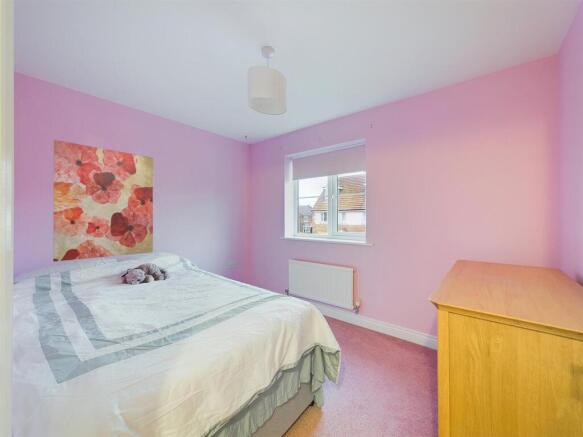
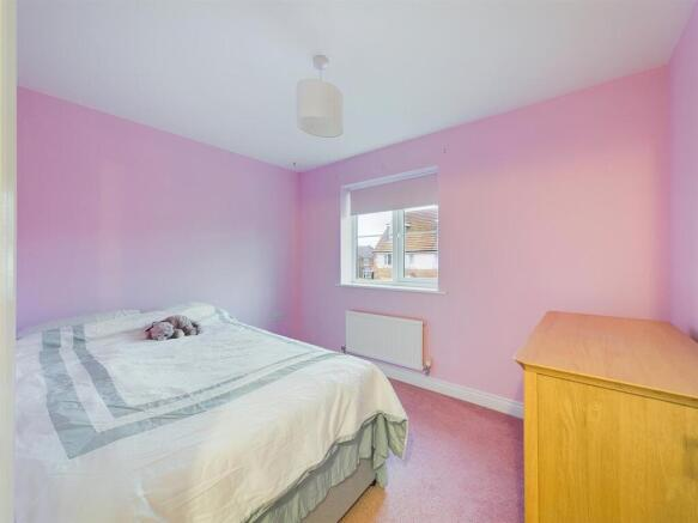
- wall art (109, 203)
